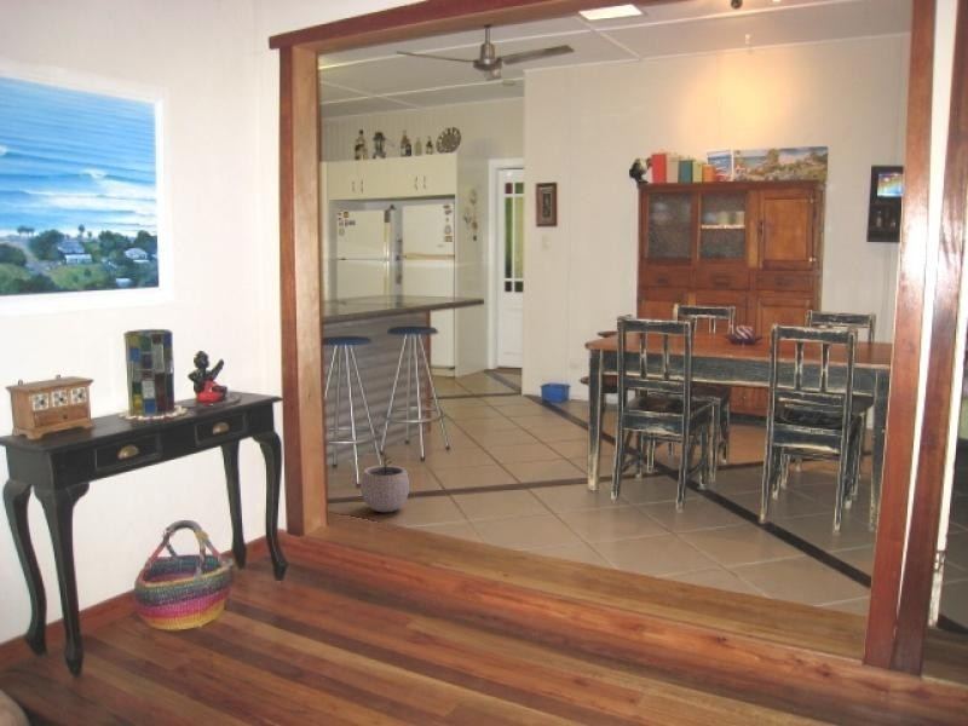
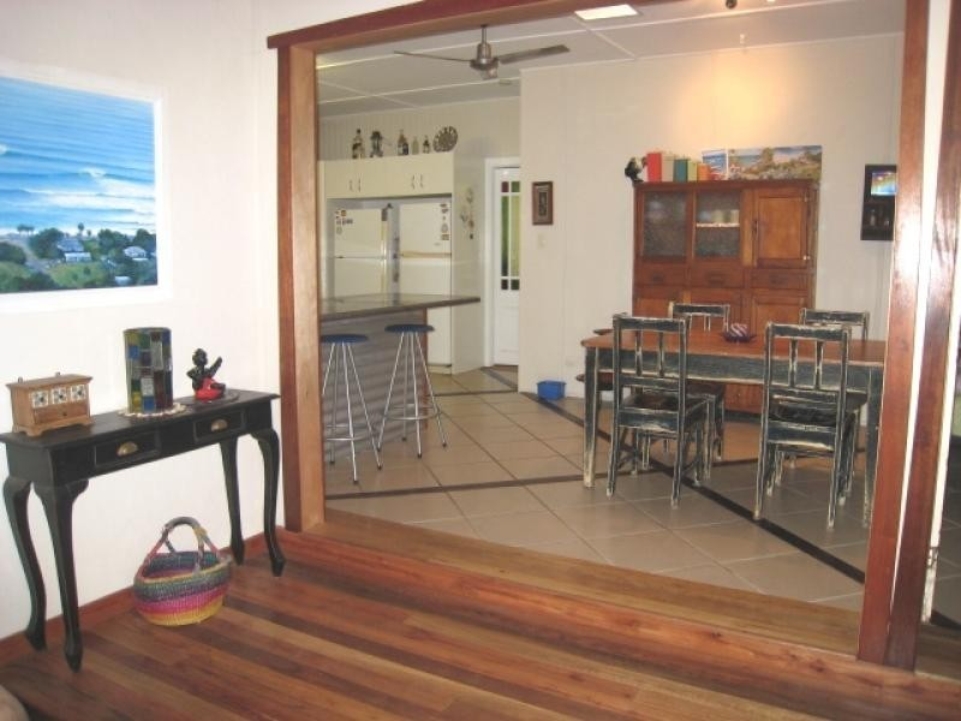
- plant pot (385, 480)
